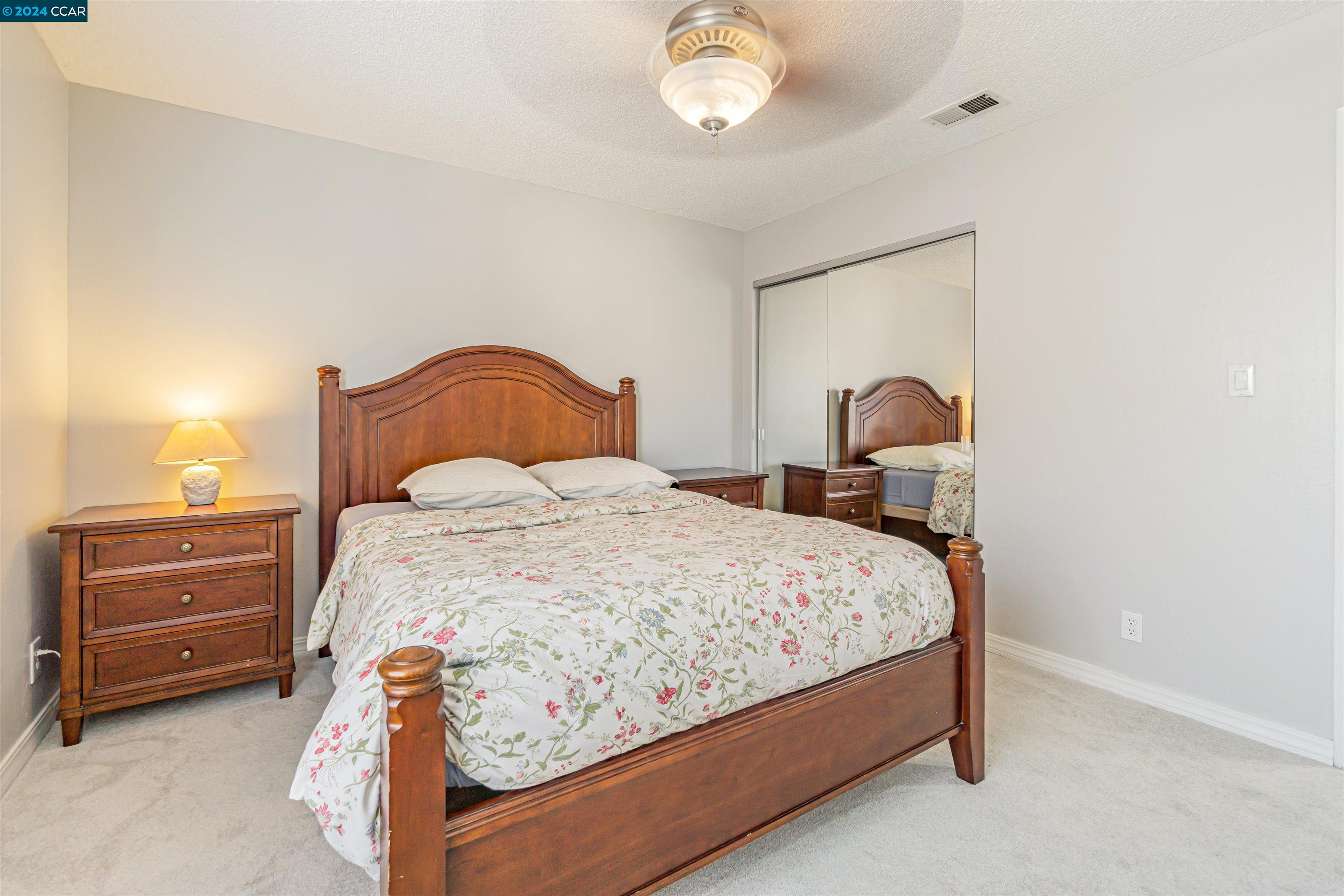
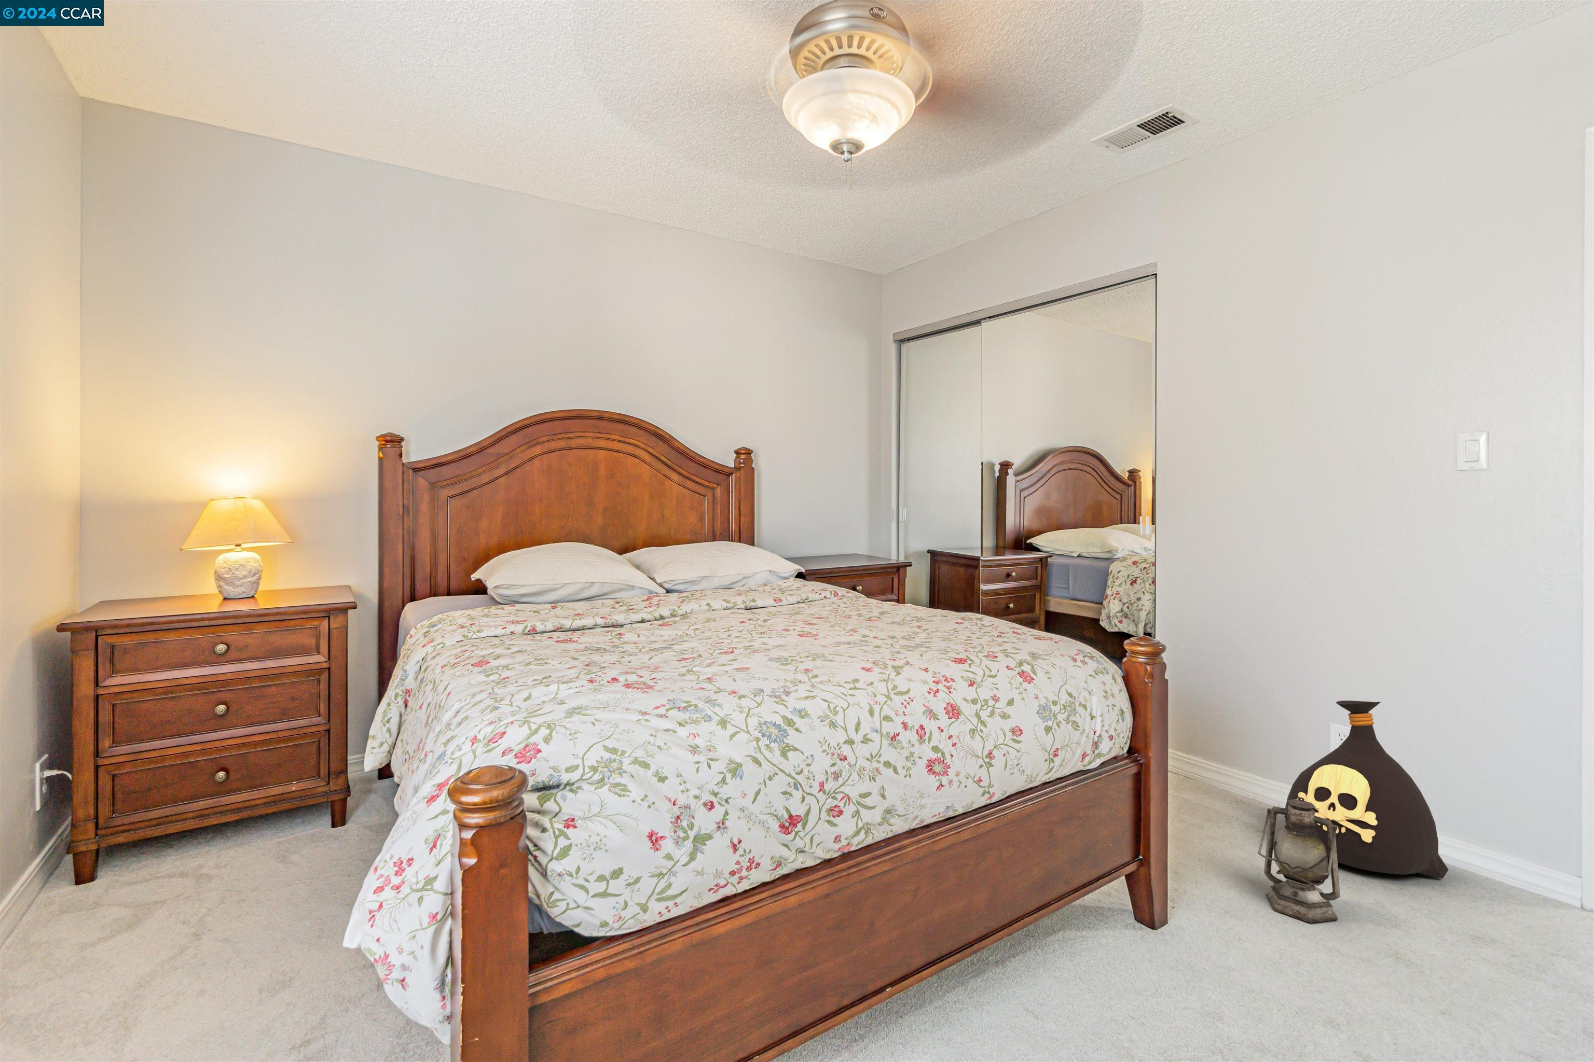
+ bag (1359, 778)
+ lantern (1301, 852)
